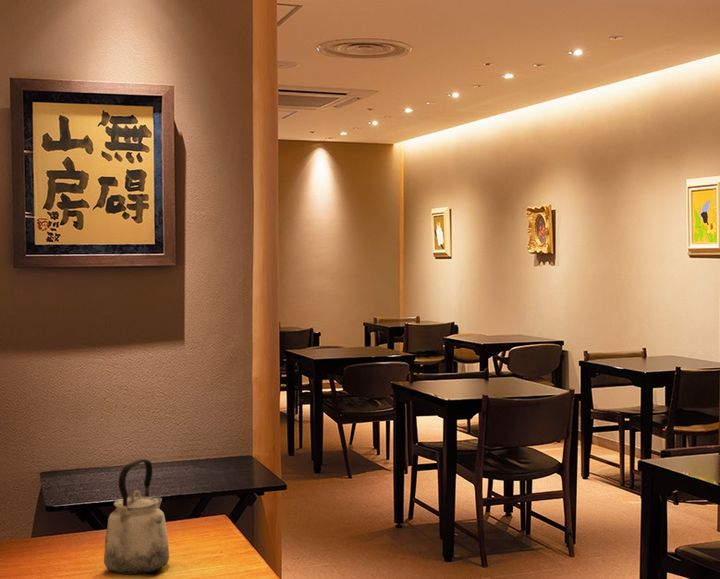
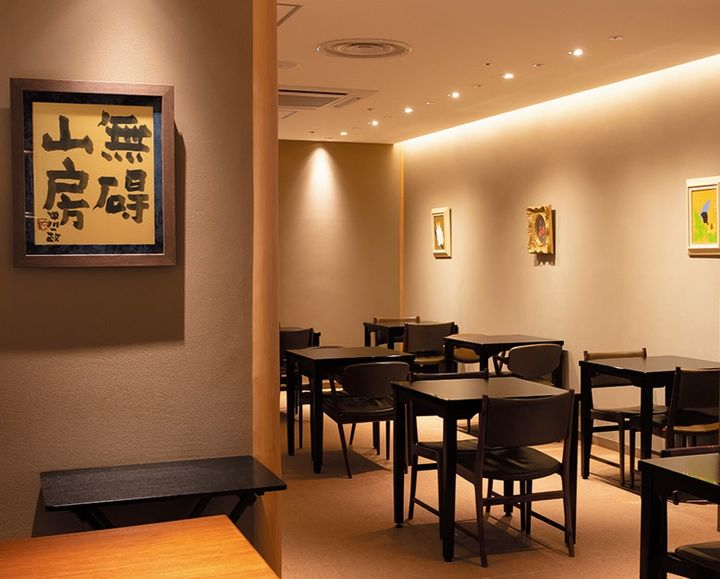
- kettle (141, 512)
